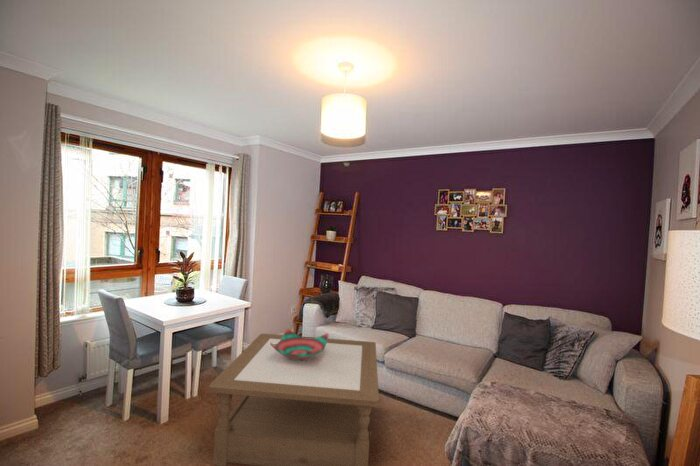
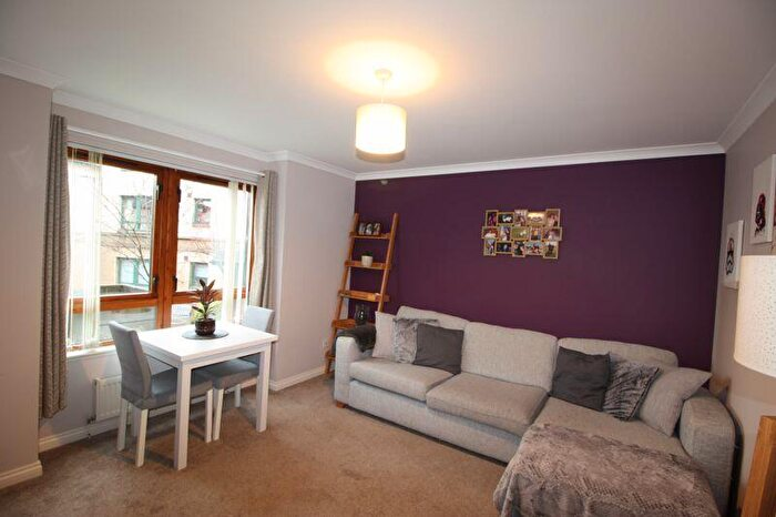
- coffee table (305, 396)
- decorative bowl (300, 346)
